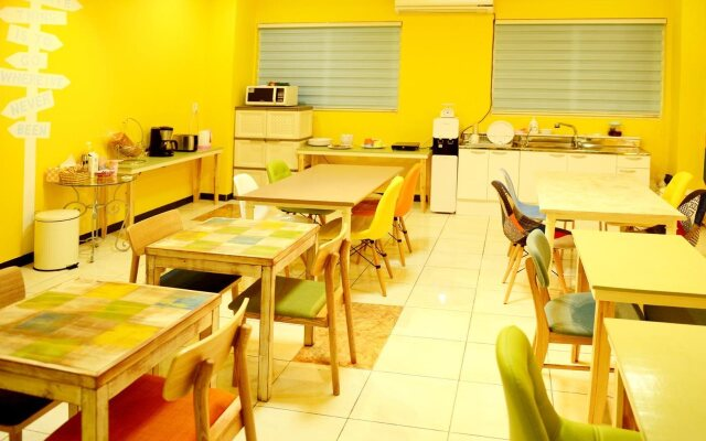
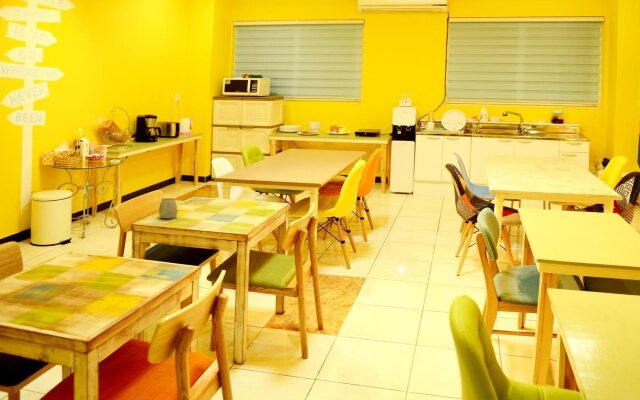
+ mug (168, 208)
